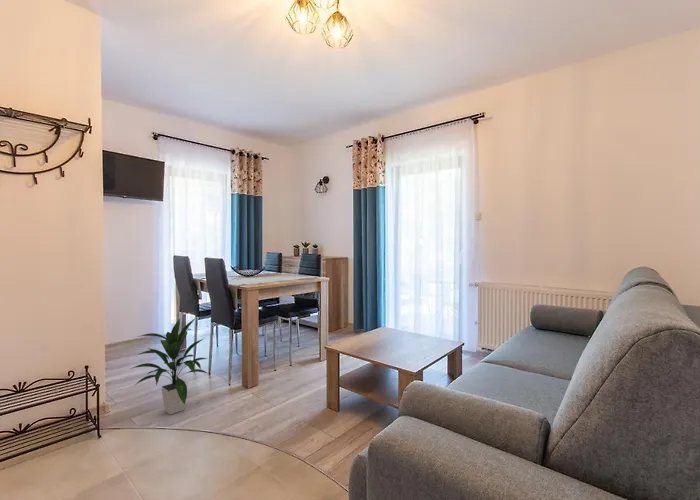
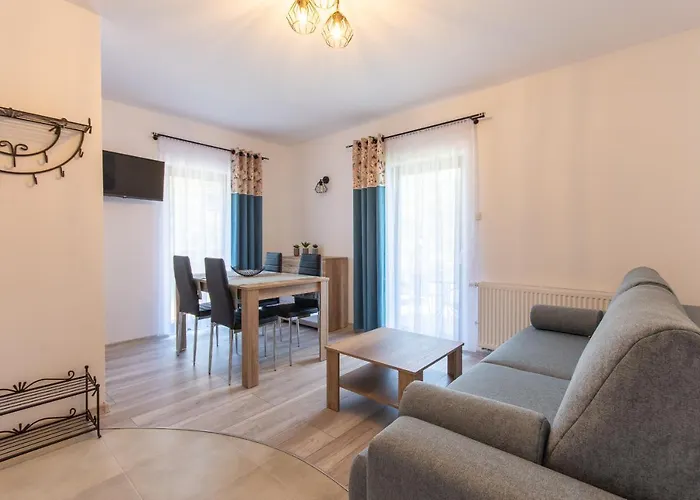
- indoor plant (173, 365)
